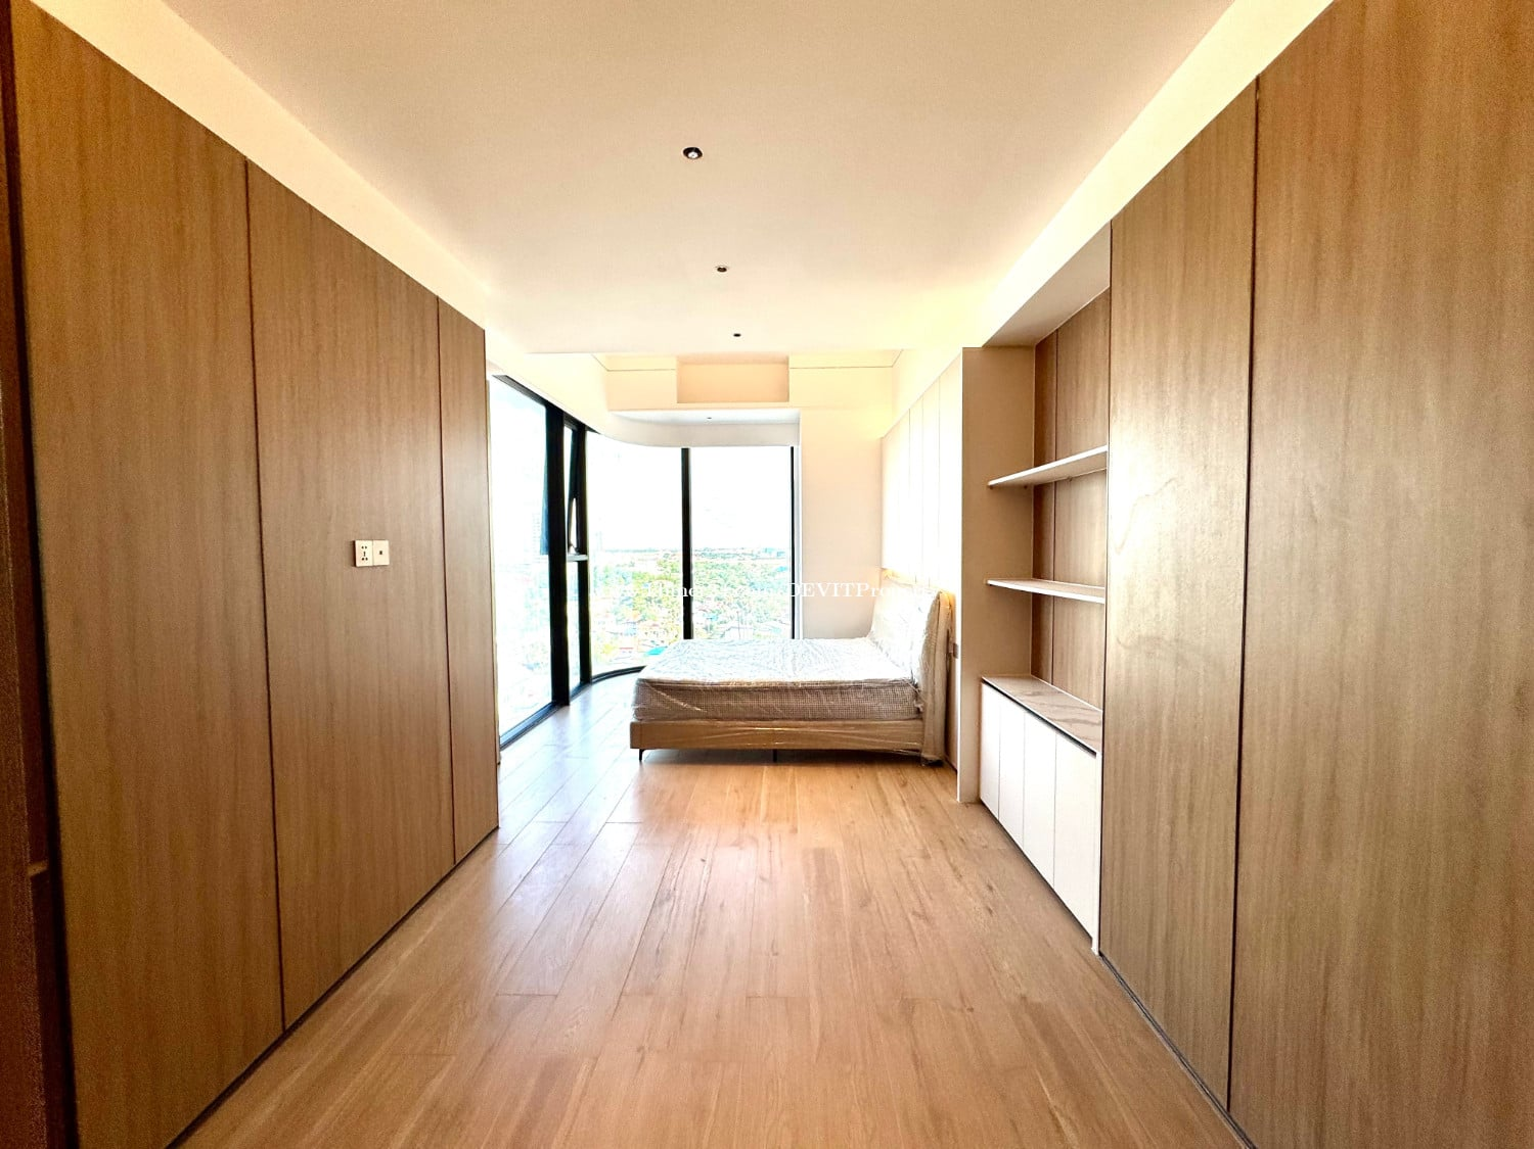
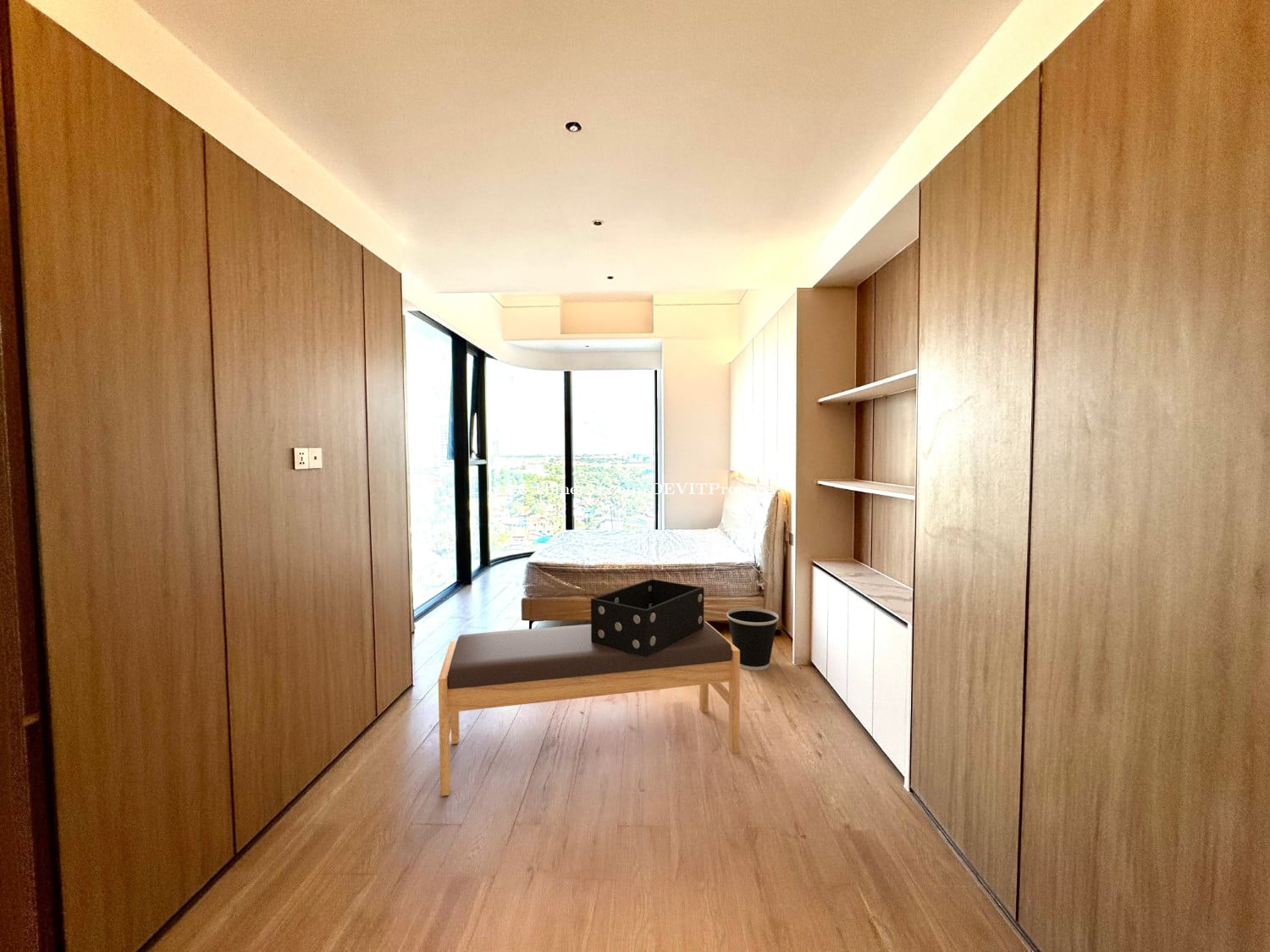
+ wastebasket (752, 639)
+ decorative box (650, 613)
+ bench (592, 691)
